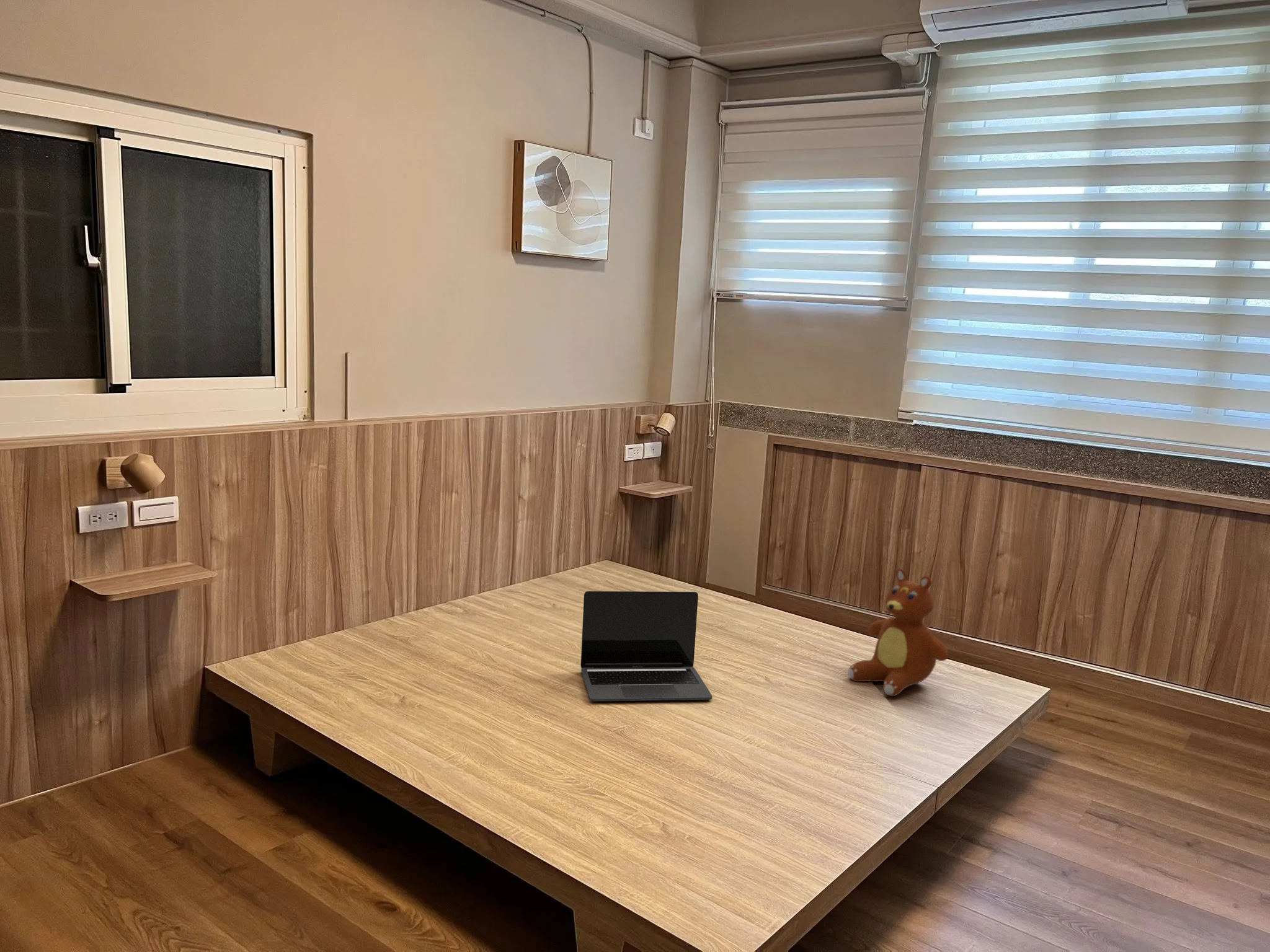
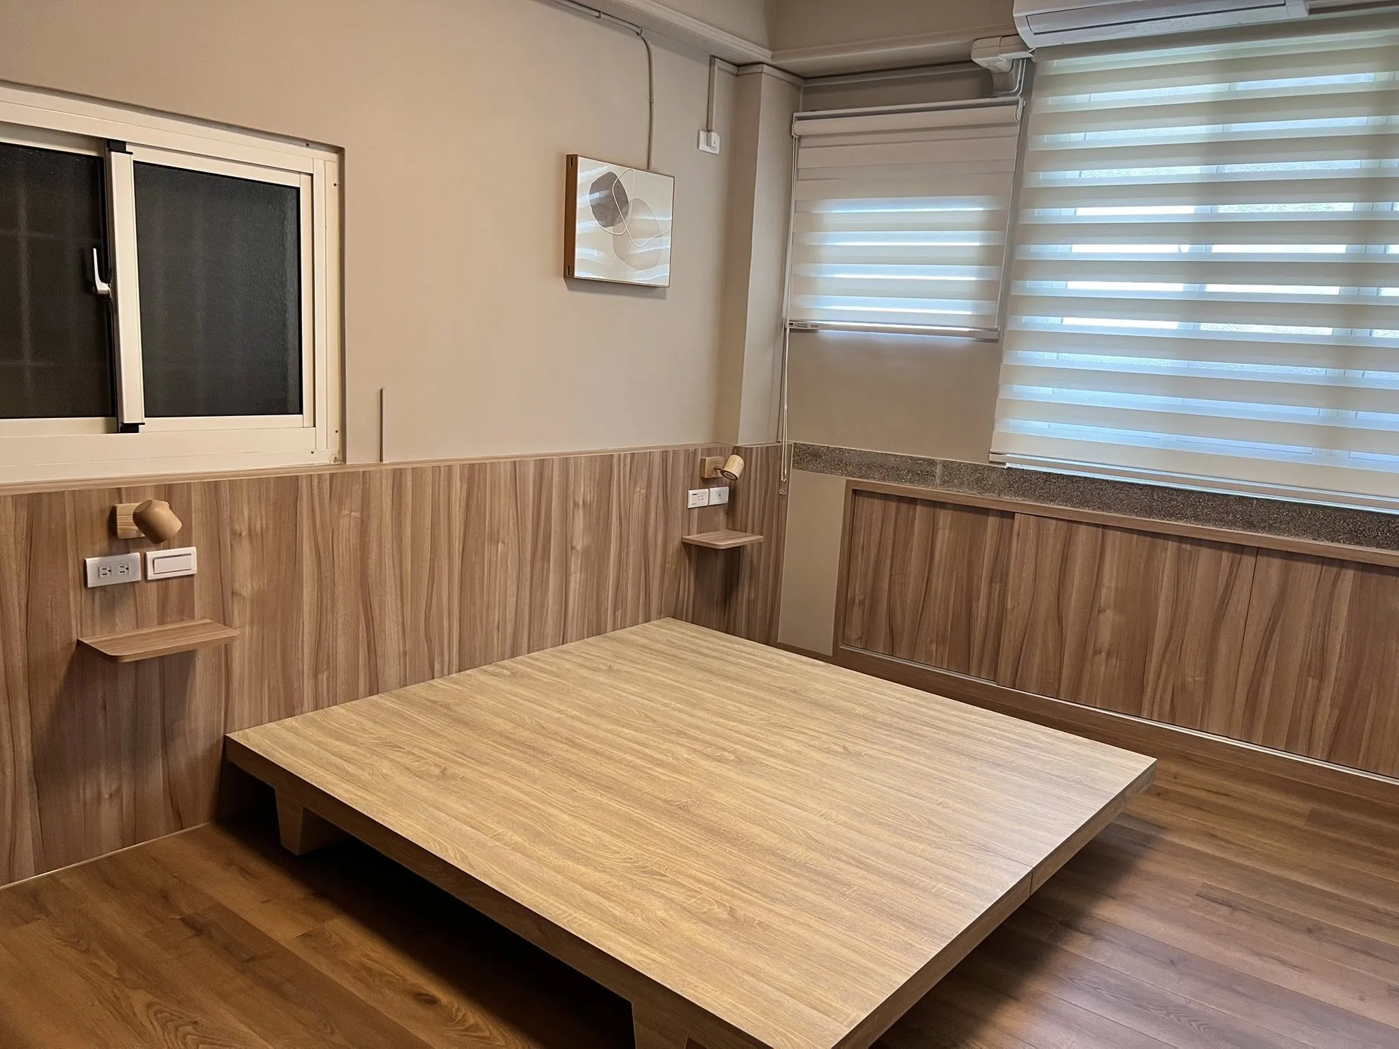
- laptop (647, 645)
- teddy bear (897, 629)
